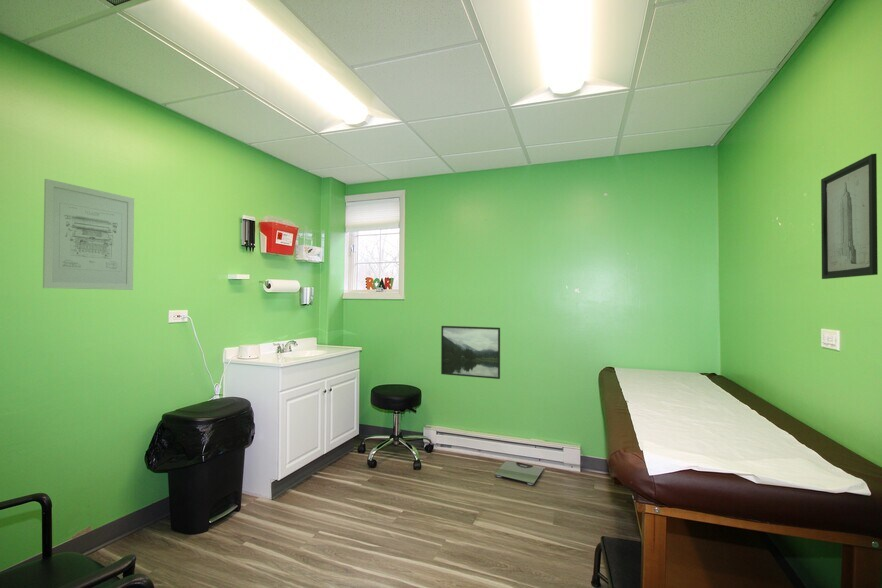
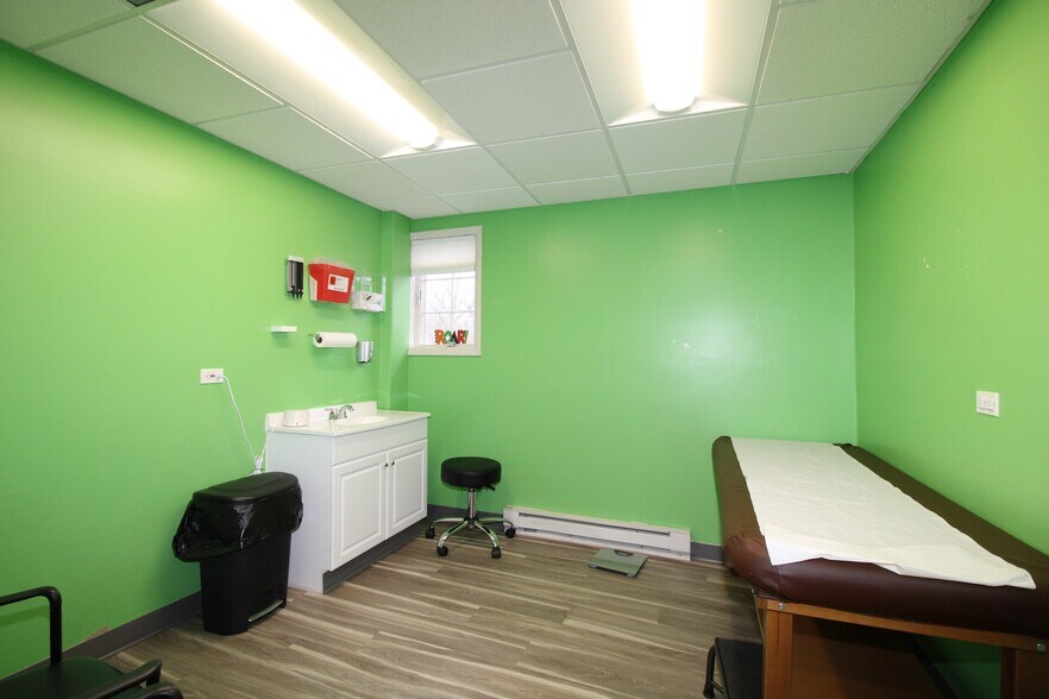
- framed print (469, 351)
- wall art (846, 222)
- wall art (92, 239)
